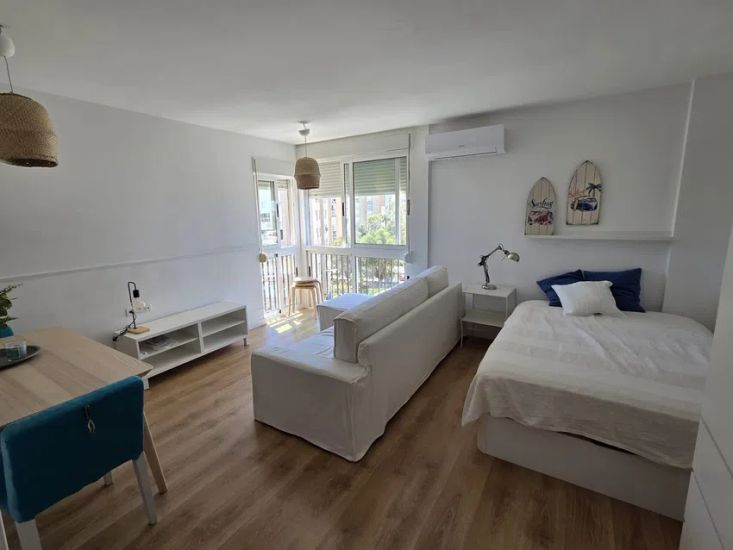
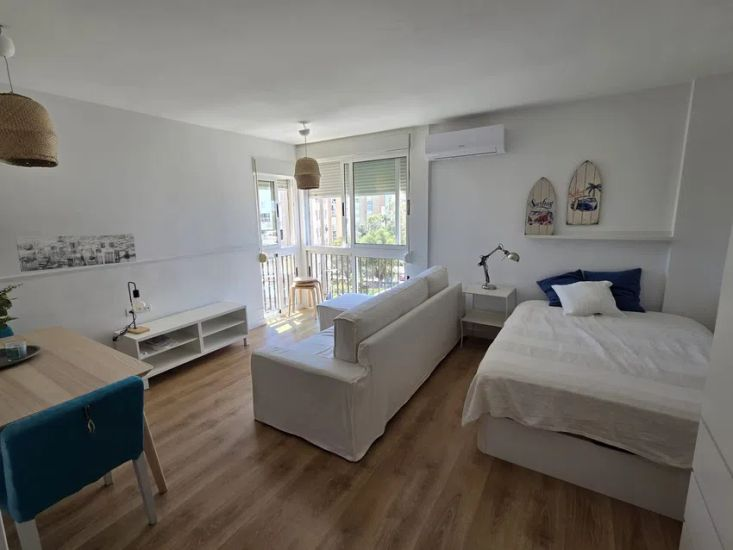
+ wall art (83, 250)
